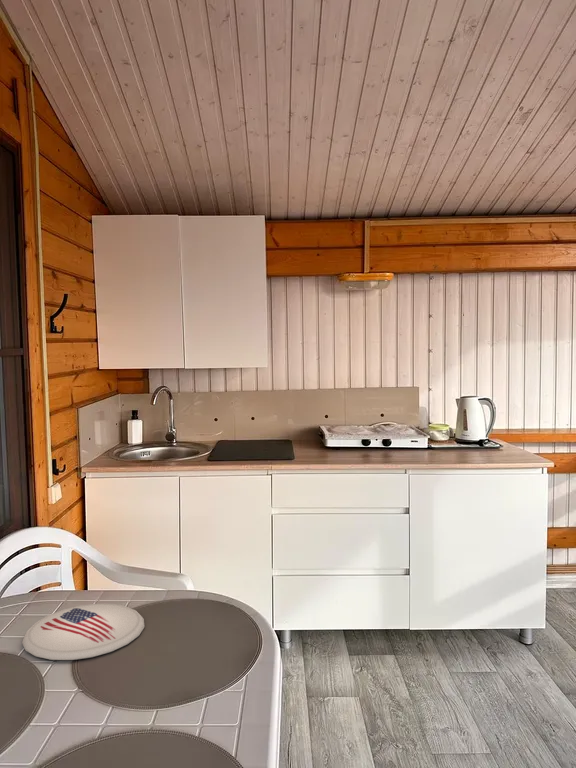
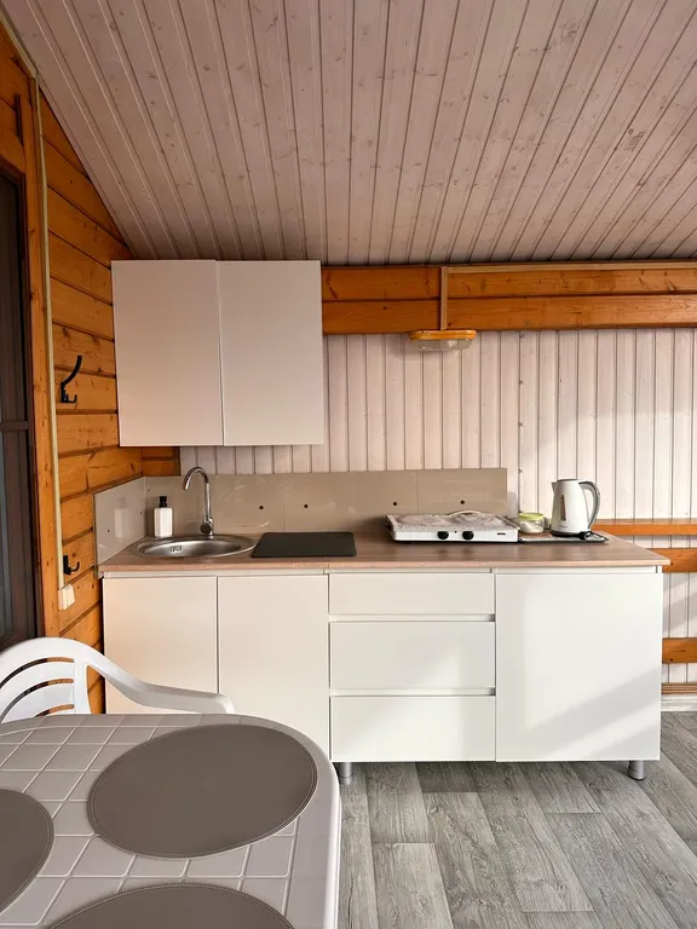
- plate (85, 627)
